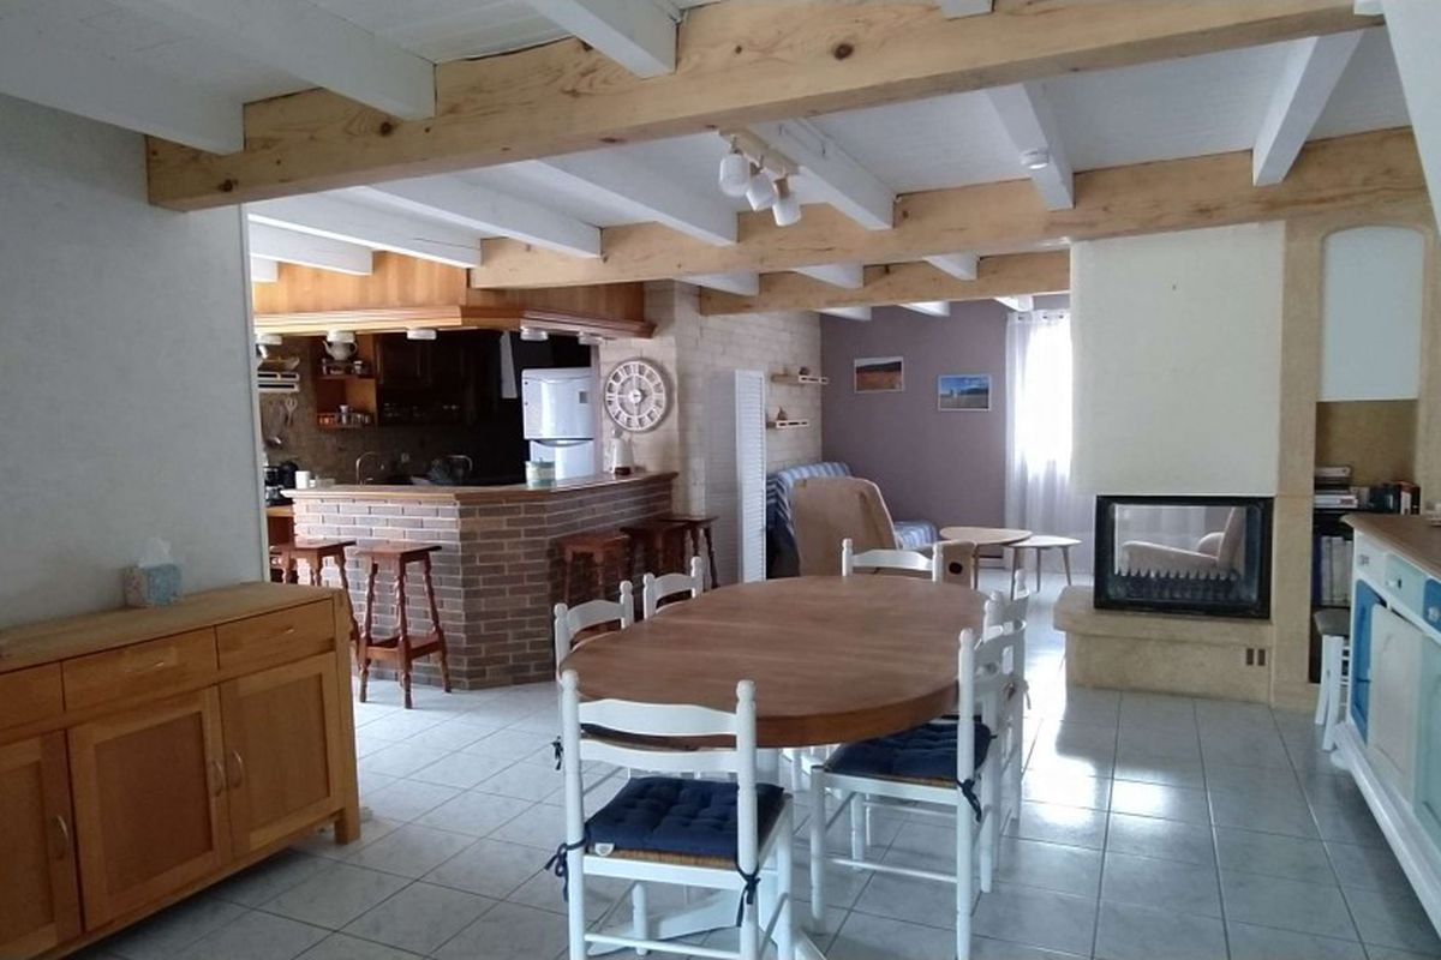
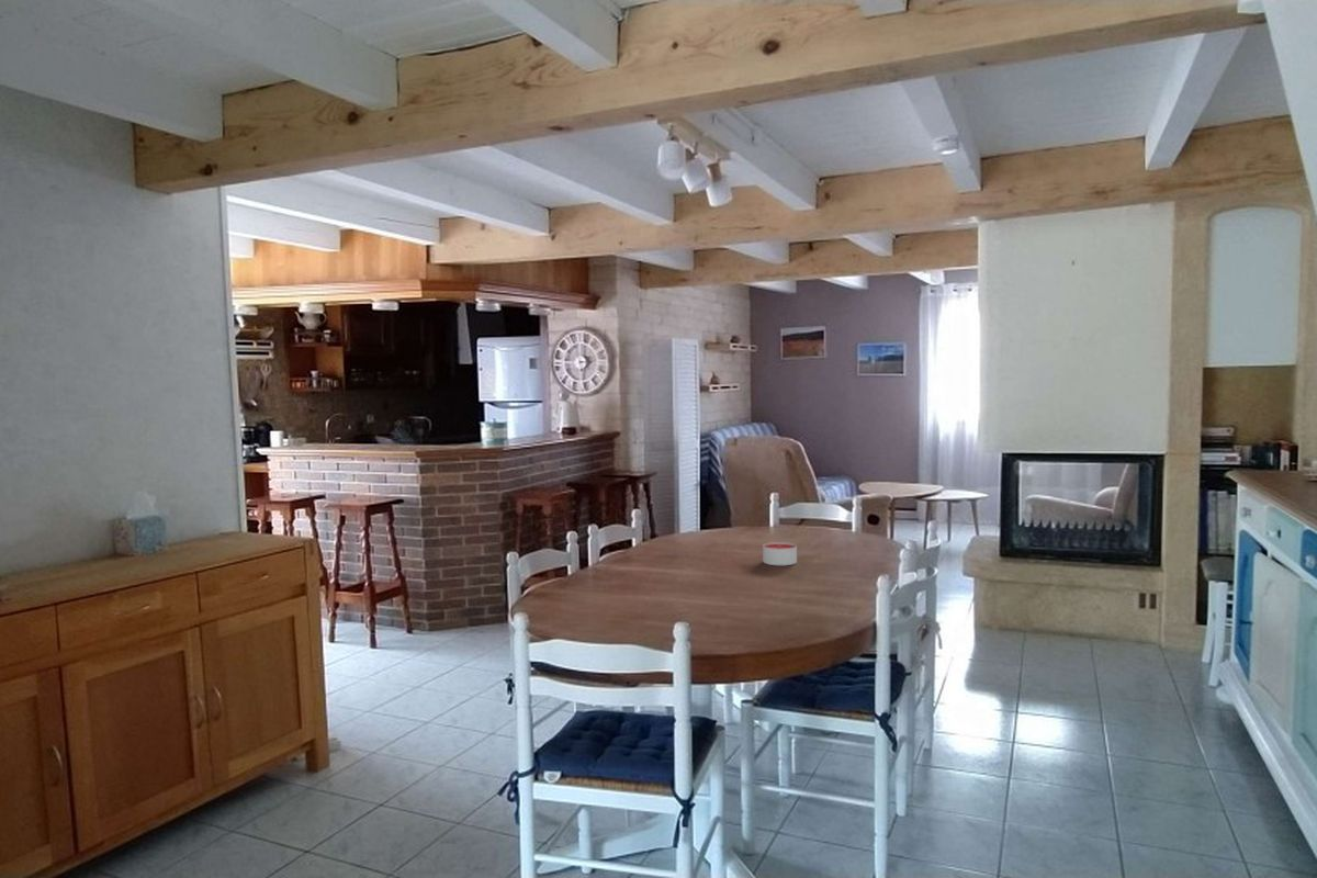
+ candle (779, 553)
